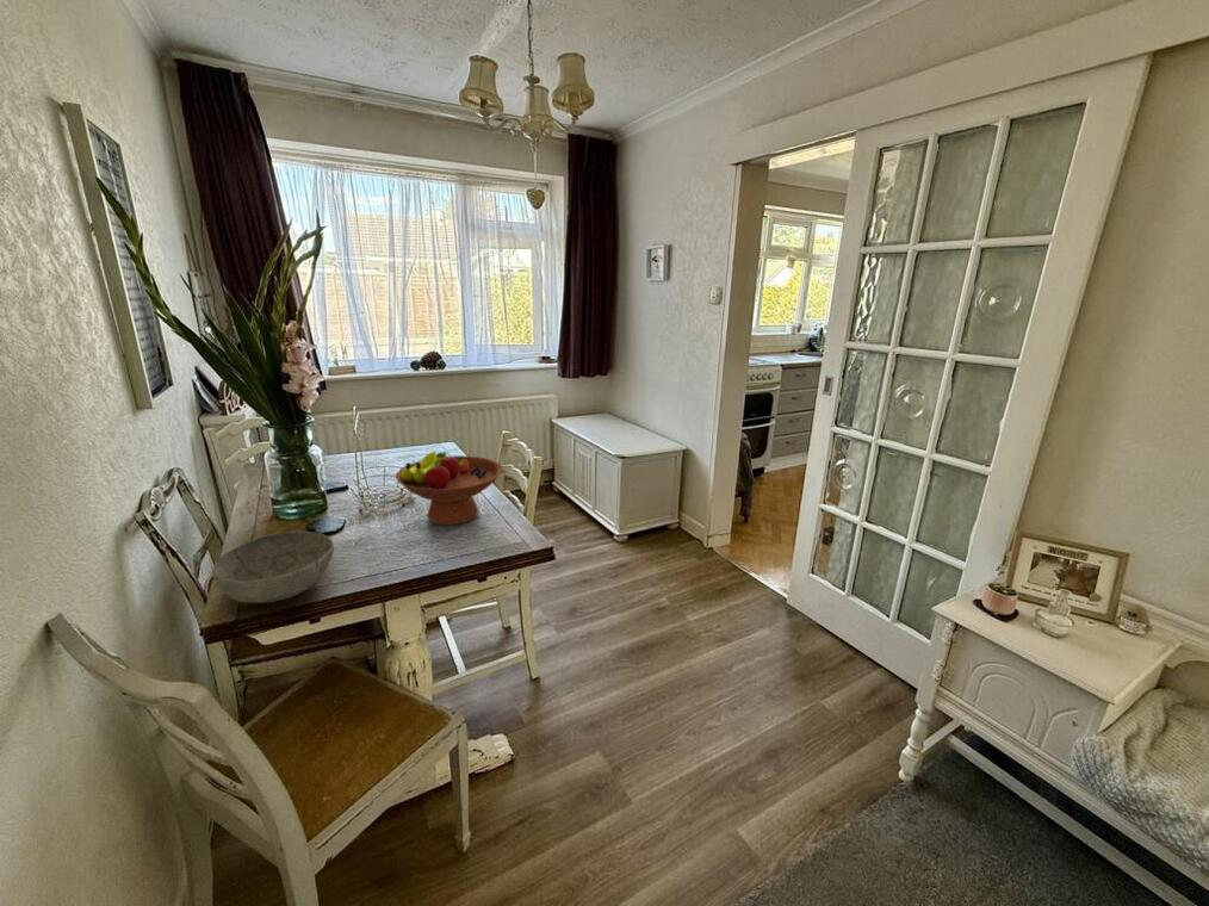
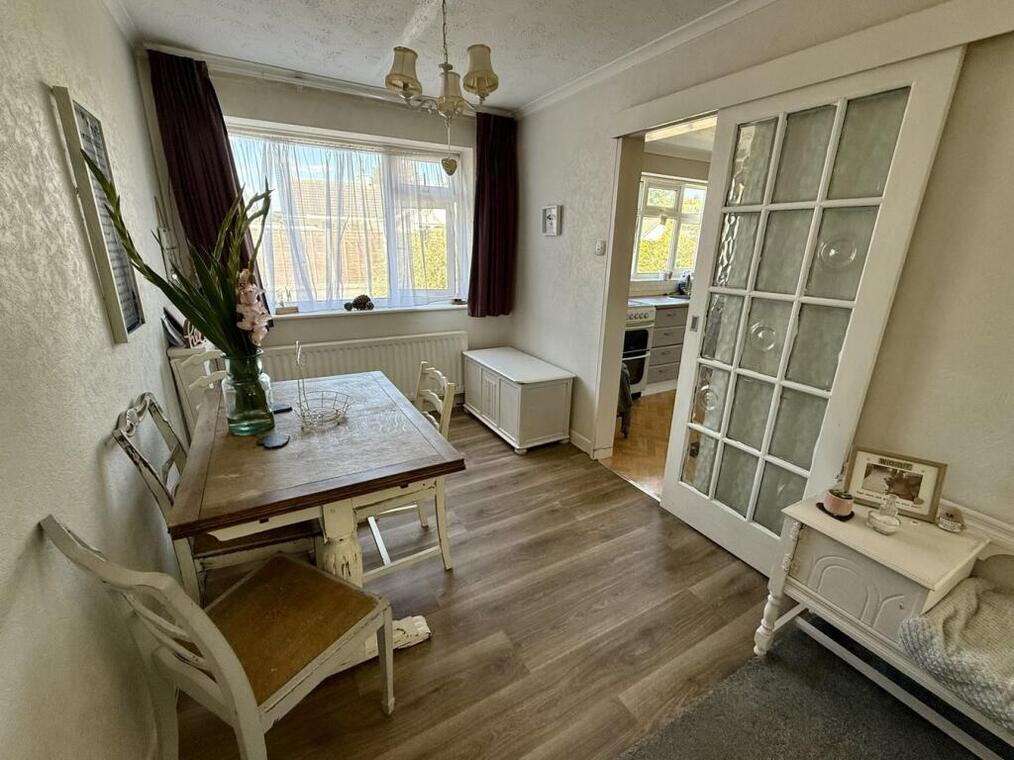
- bowl (278, 570)
- fruit bowl (451, 484)
